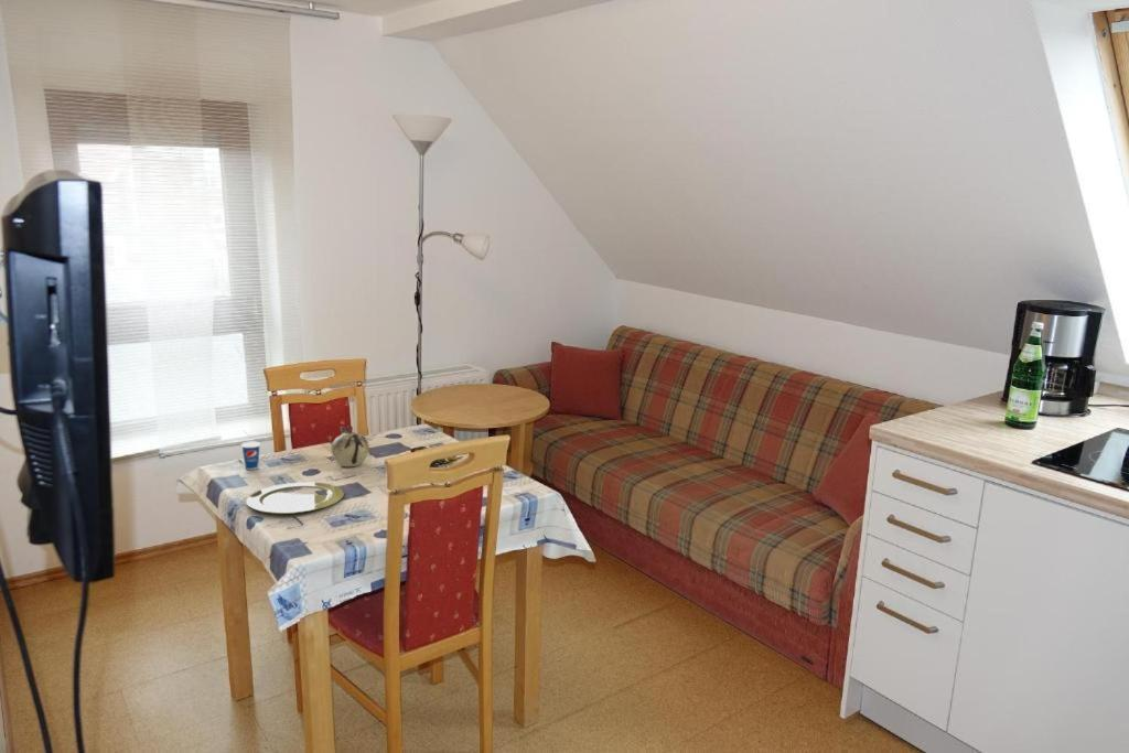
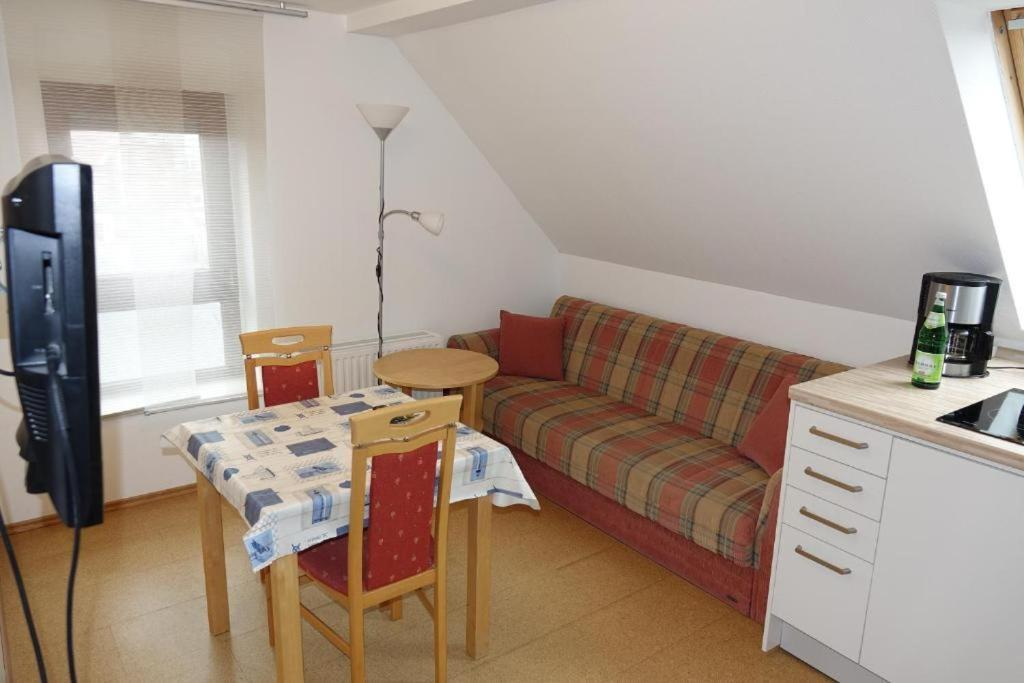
- plate (295, 497)
- teapot (350, 444)
- cup (250, 449)
